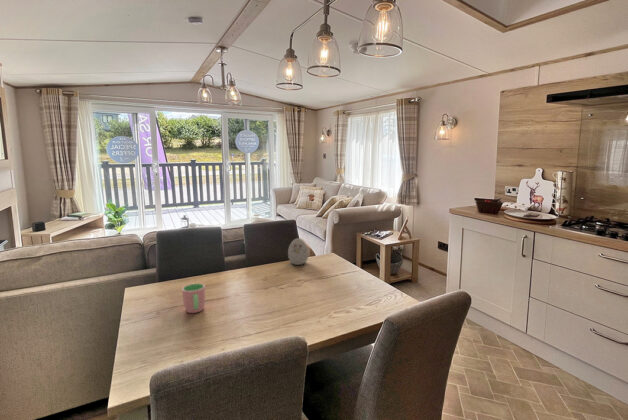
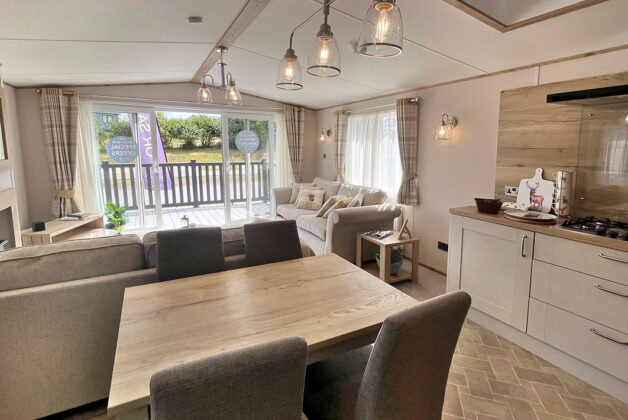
- decorative egg (298, 250)
- cup (194, 299)
